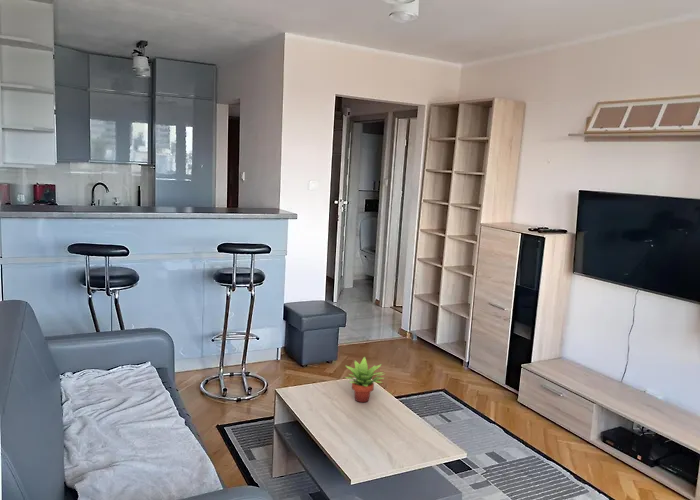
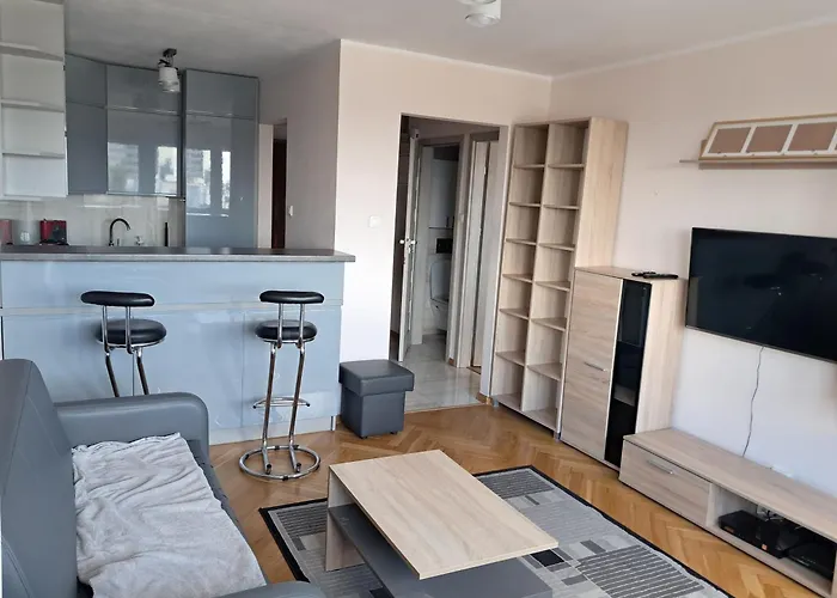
- succulent plant (364, 381)
